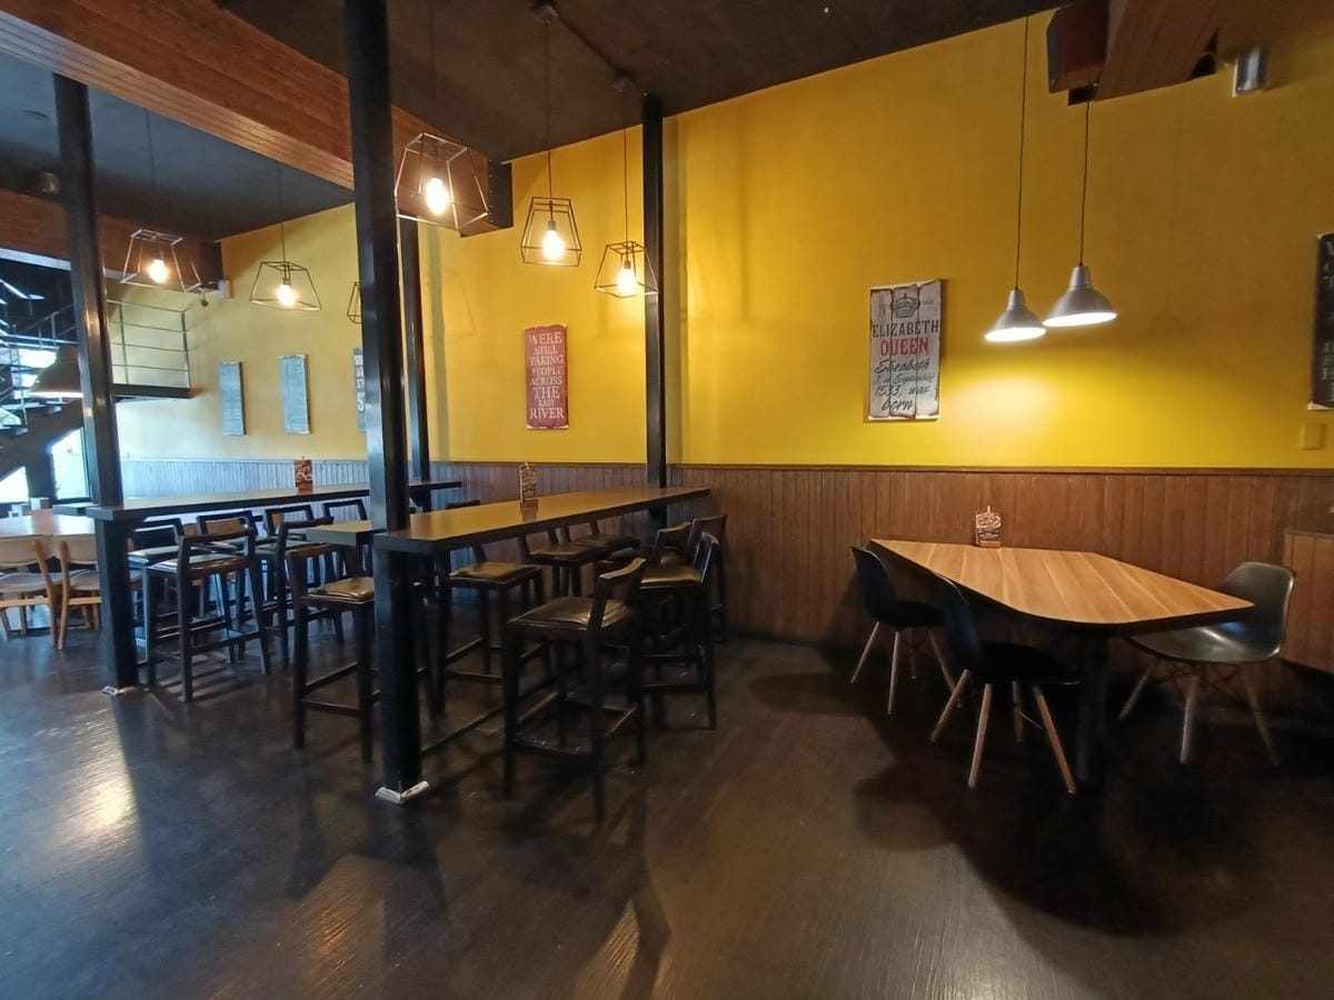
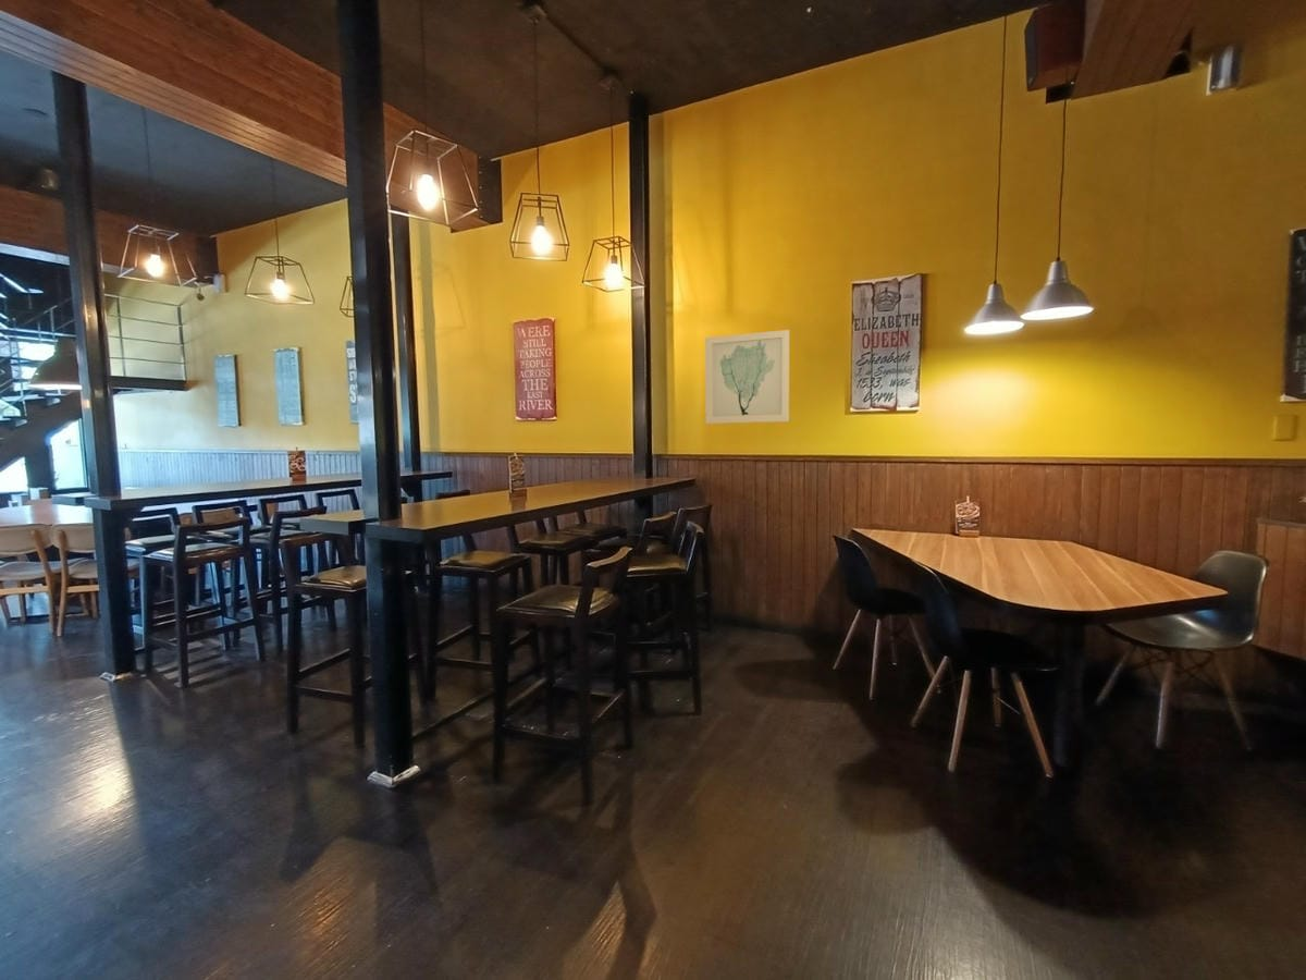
+ wall art (746, 378)
